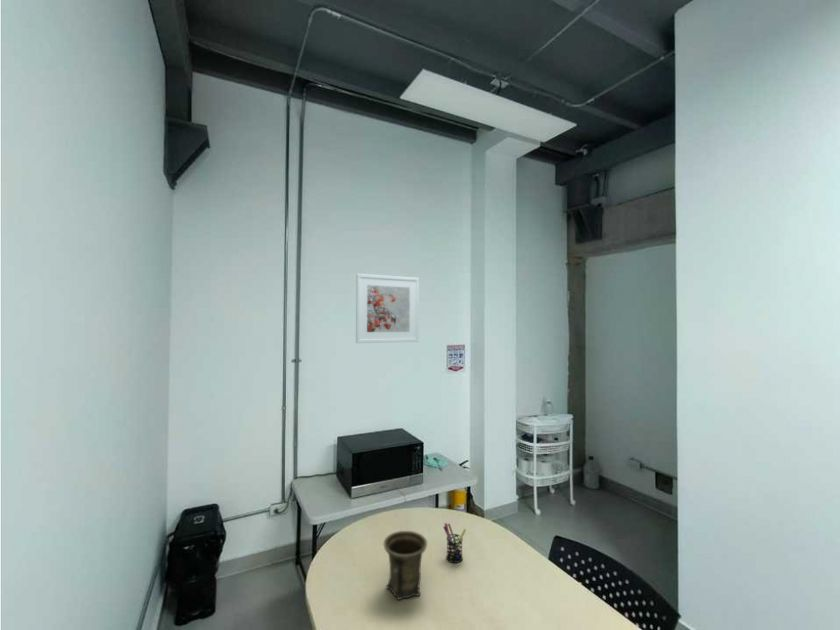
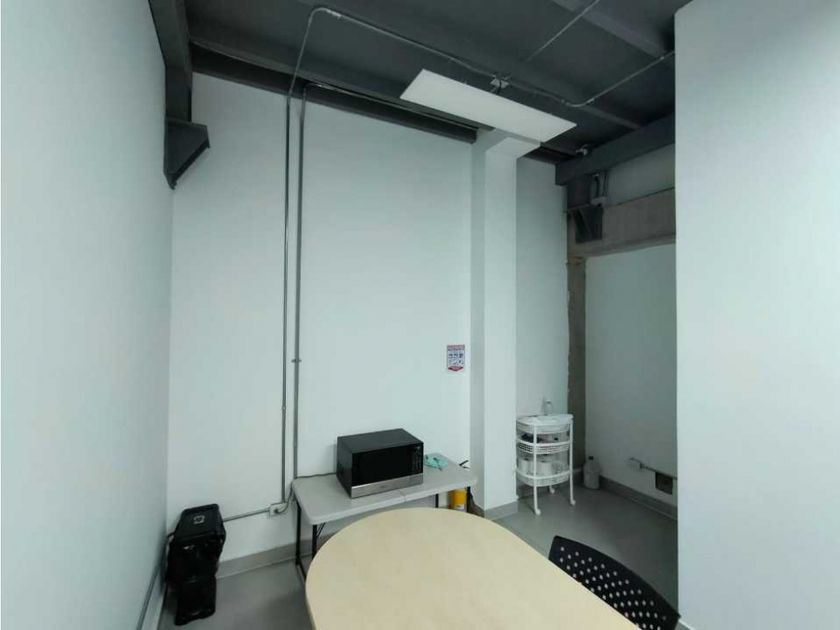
- mug (405, 565)
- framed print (388, 309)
- pen holder (453, 541)
